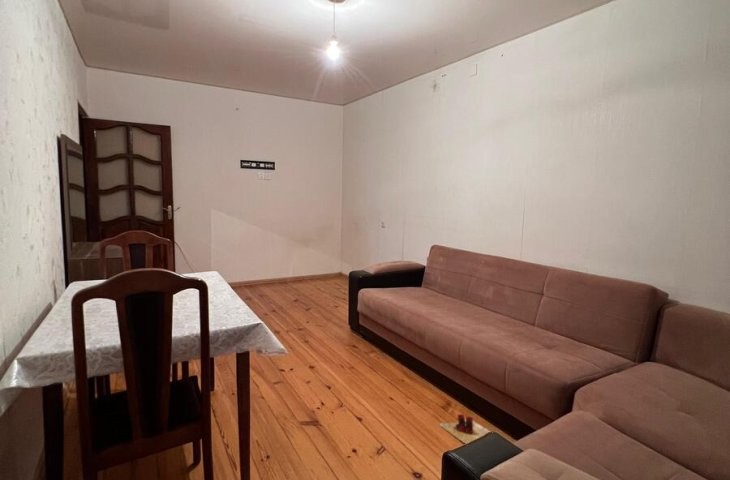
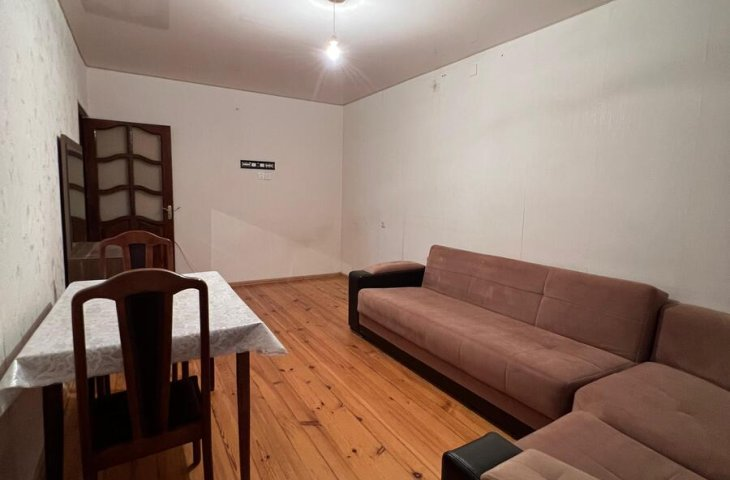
- slippers (466, 423)
